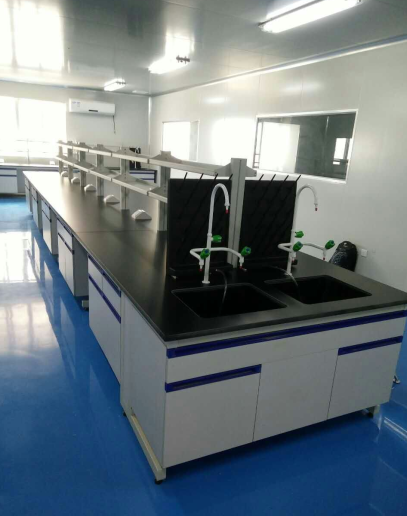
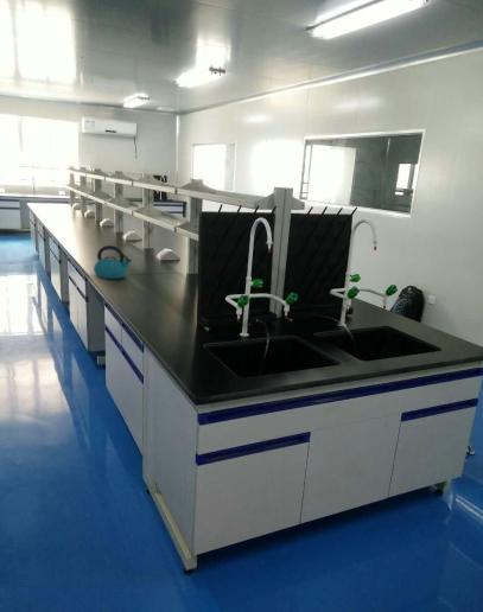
+ kettle (113, 261)
